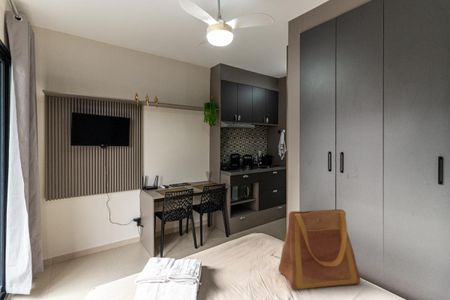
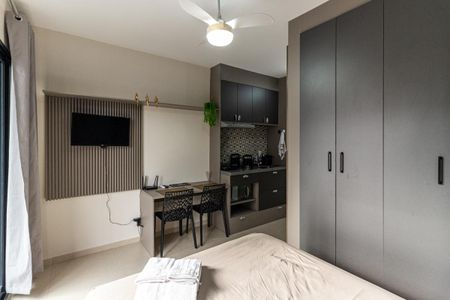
- tote bag (317, 244)
